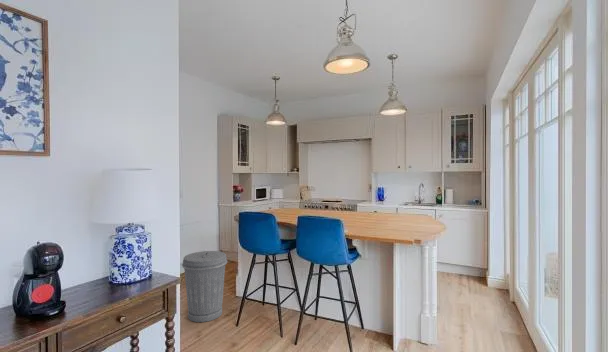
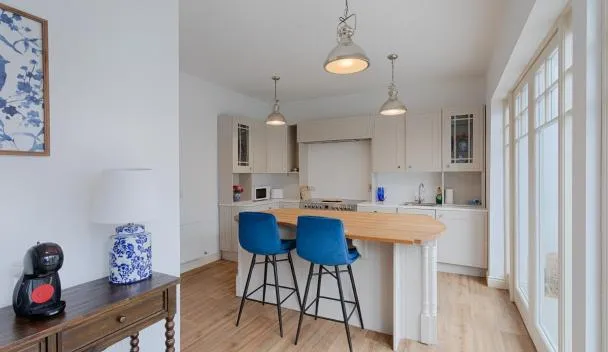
- trash can (205, 283)
